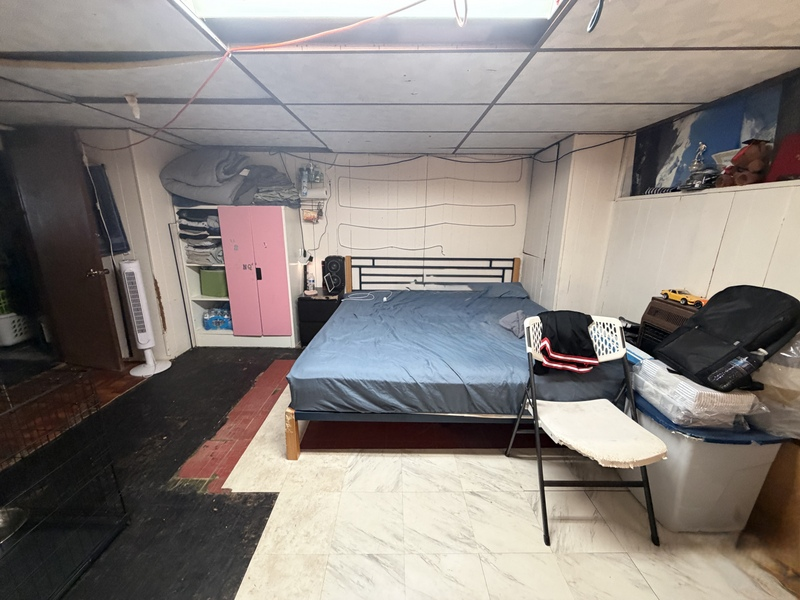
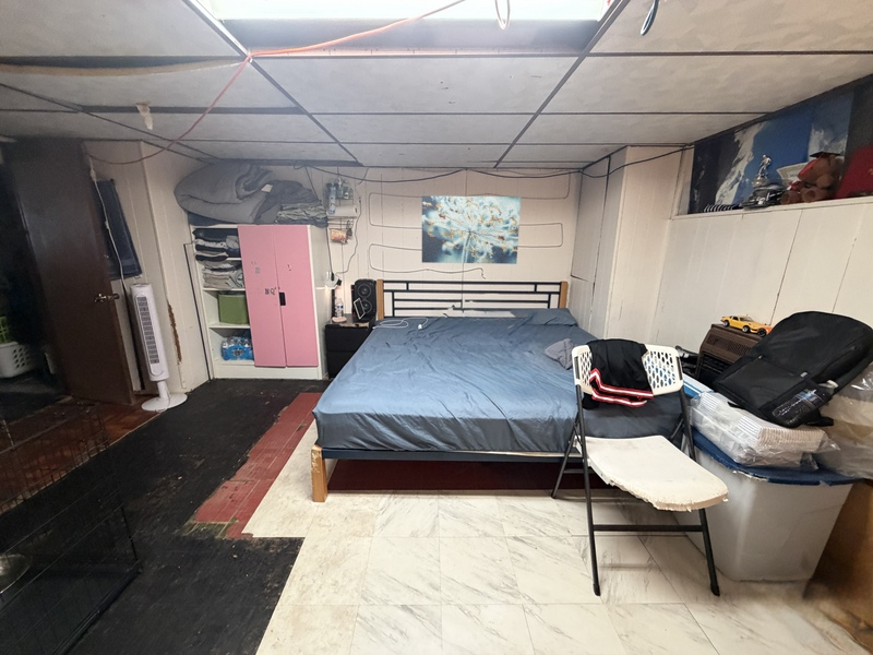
+ wall art (469, 230)
